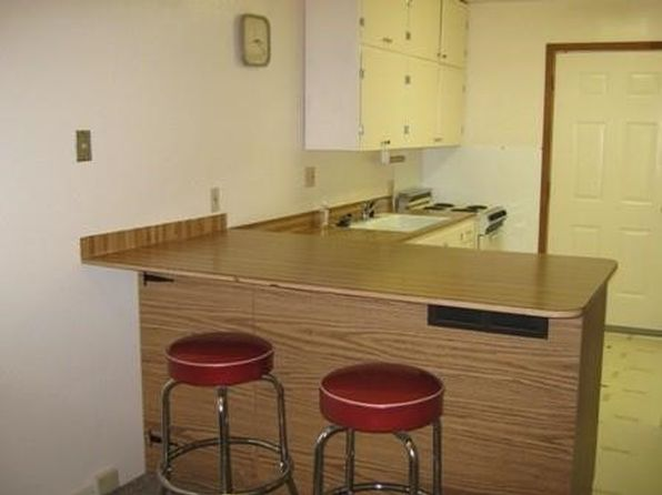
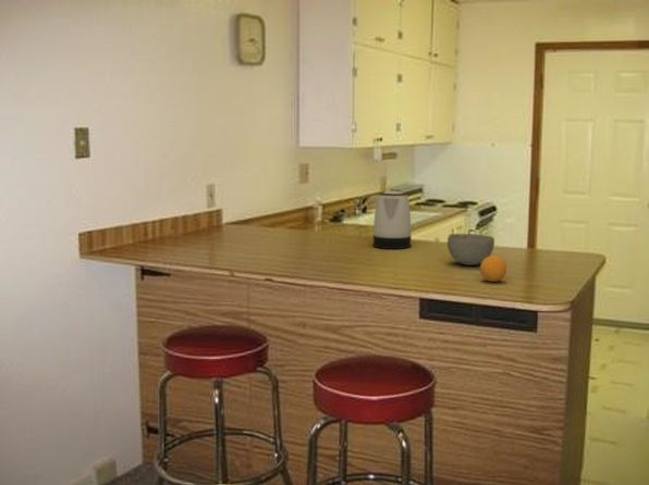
+ fruit (493, 268)
+ kettle (393, 217)
+ bowl (470, 249)
